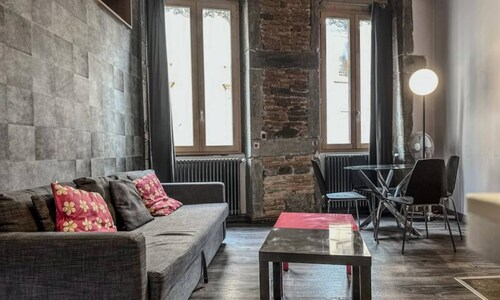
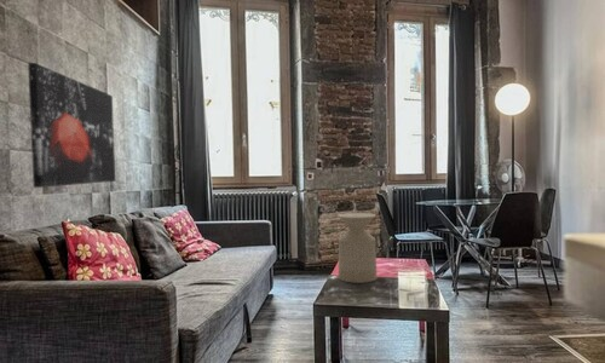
+ wall art (80, 133)
+ side table (357, 246)
